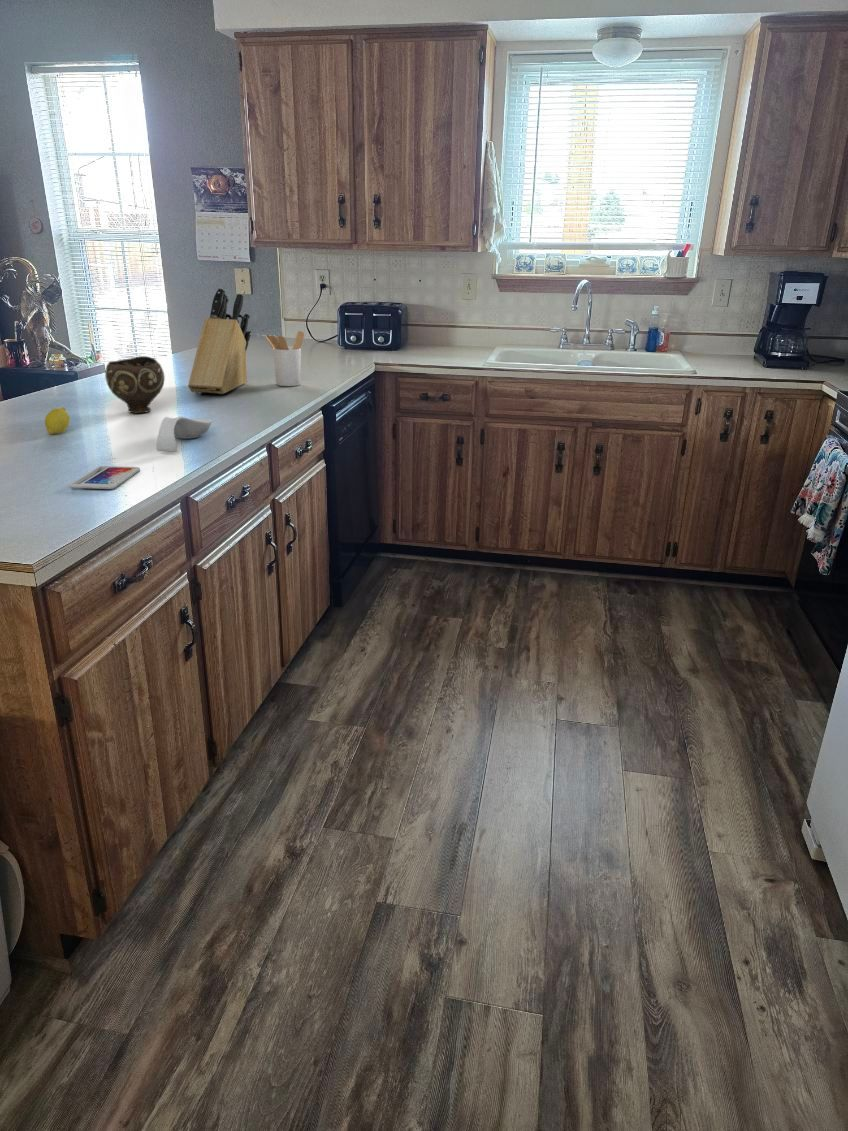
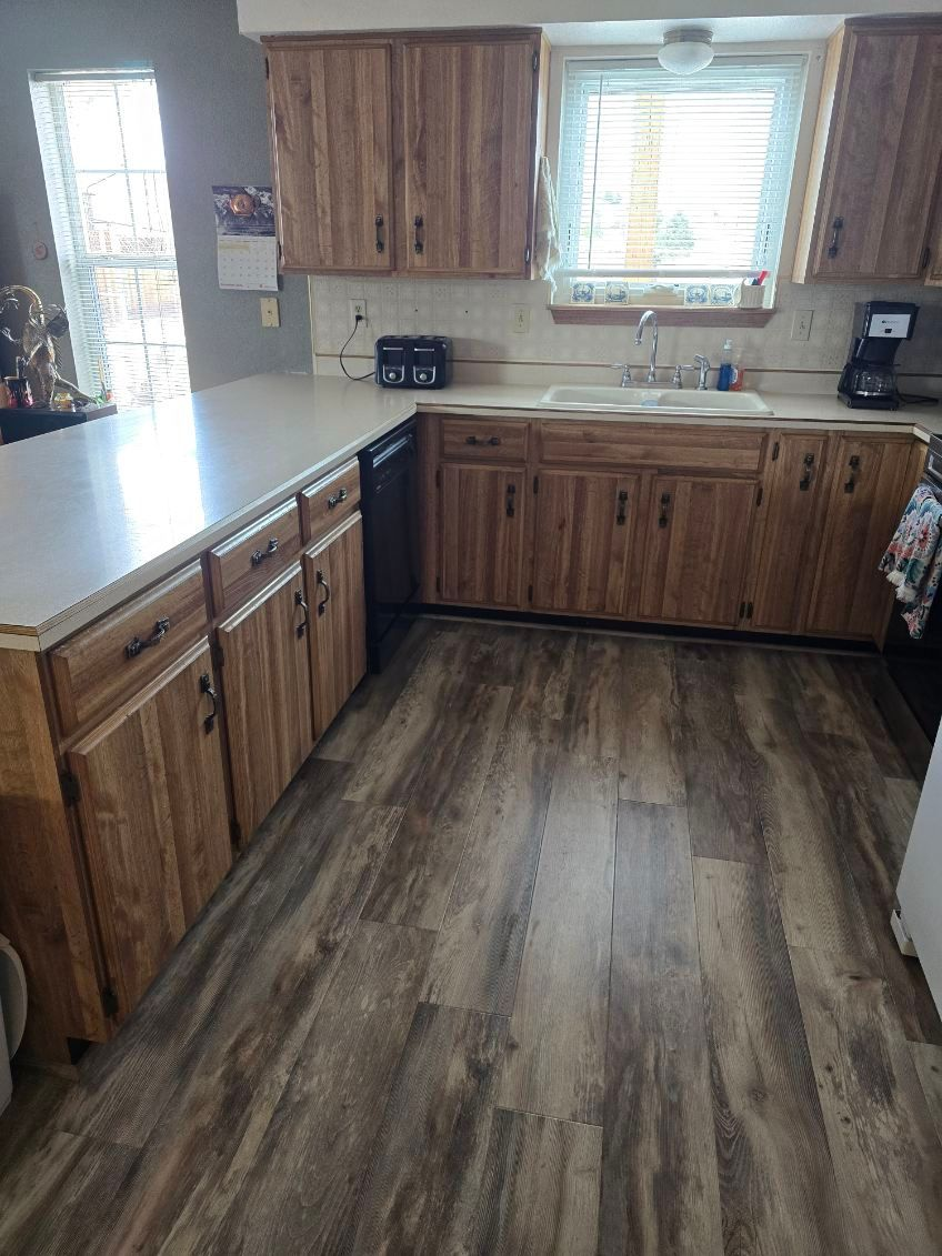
- bowl (136, 385)
- smartphone (106, 476)
- fruit (57, 420)
- utensil holder (284, 358)
- knife block (220, 339)
- spoon rest (180, 427)
